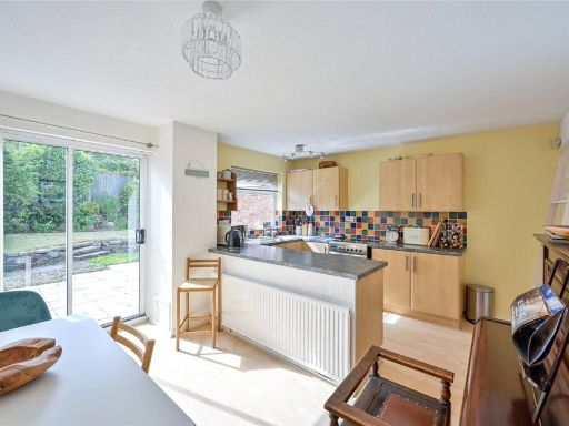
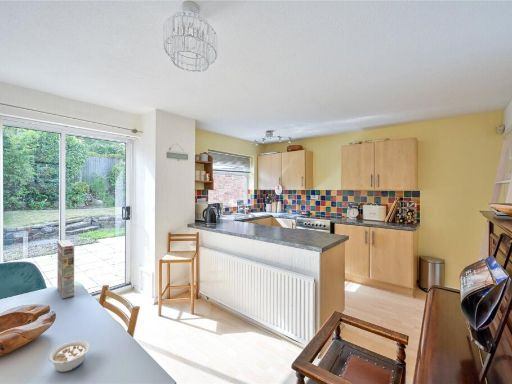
+ cereal box (65, 267)
+ legume (70, 356)
